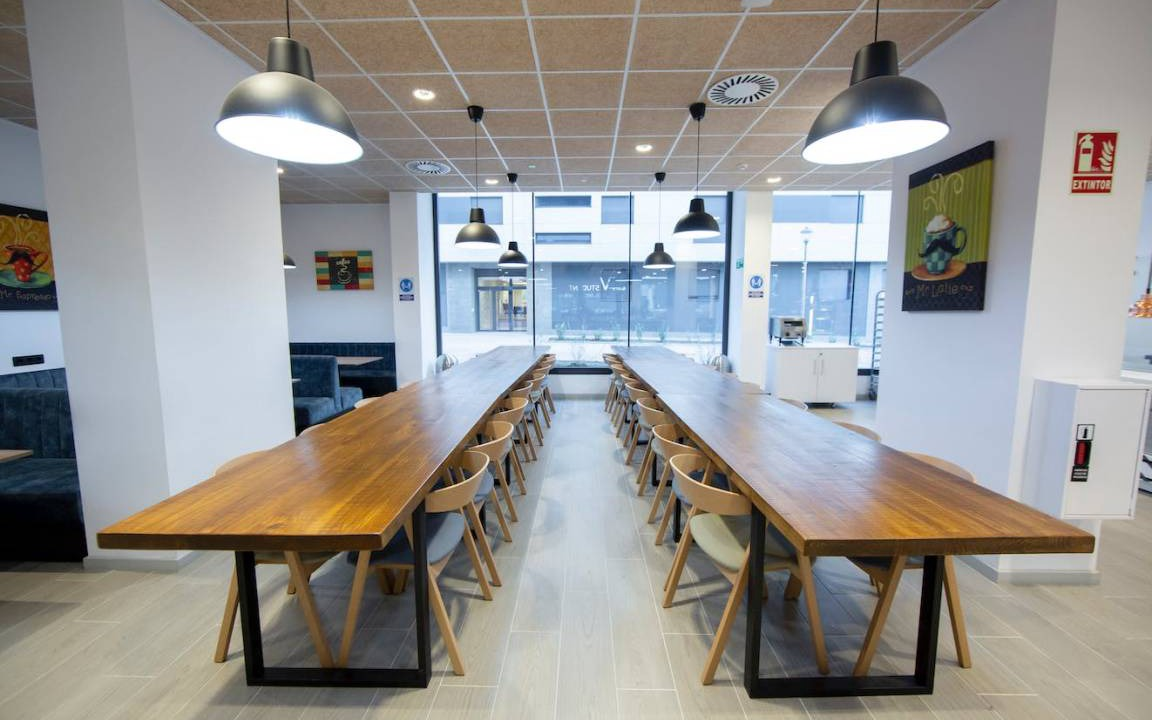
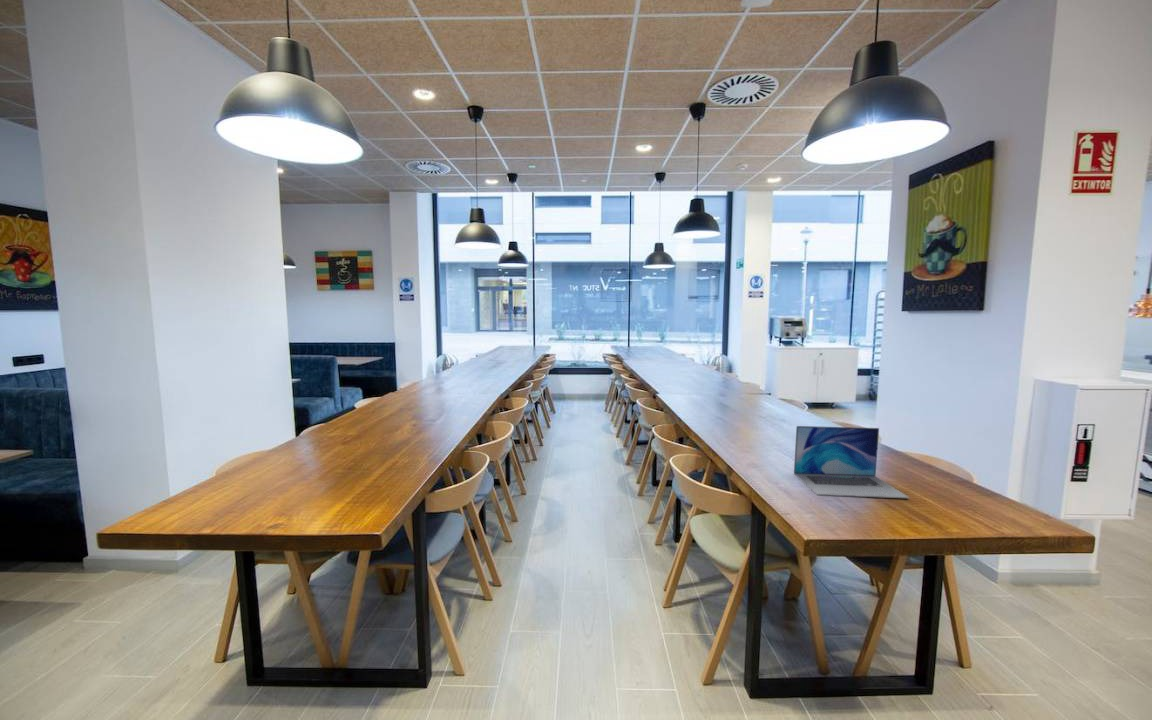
+ laptop (849, 459)
